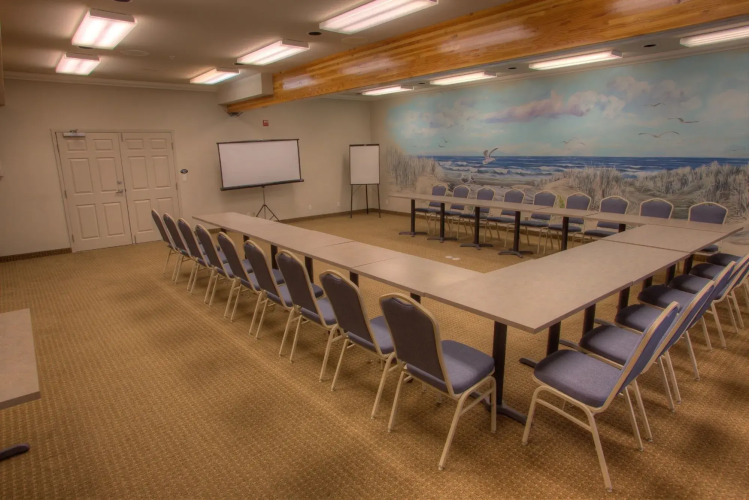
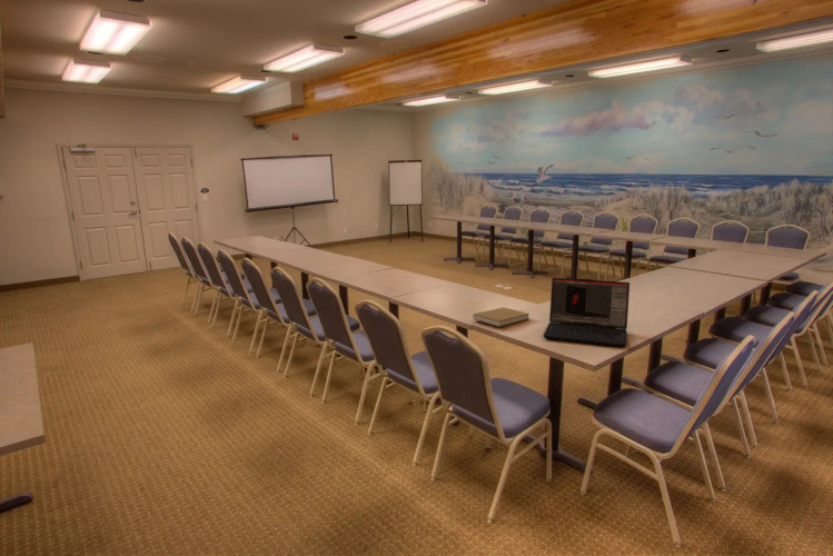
+ book (500, 316)
+ laptop (586, 309)
